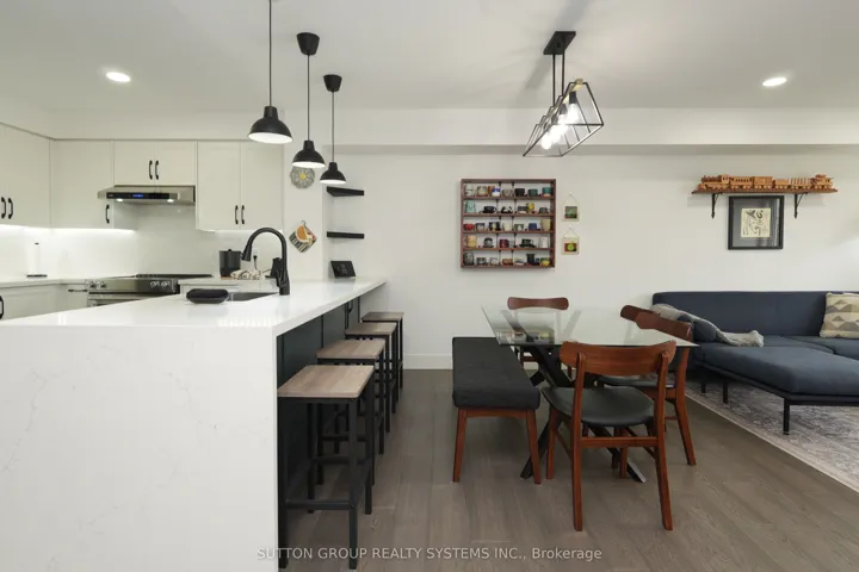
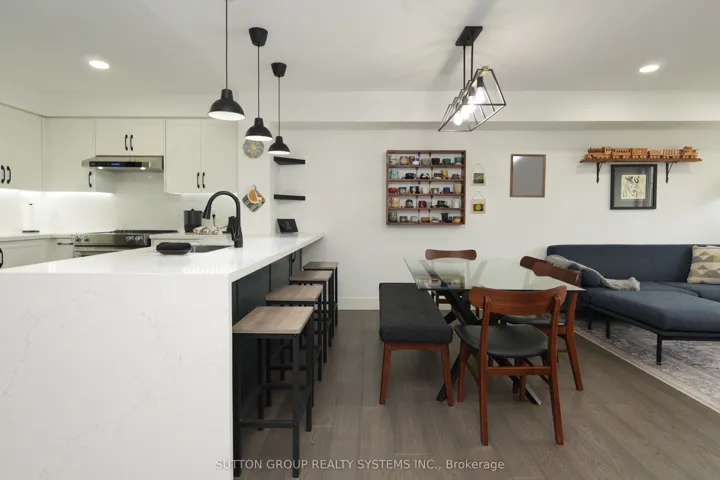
+ home mirror (527, 175)
